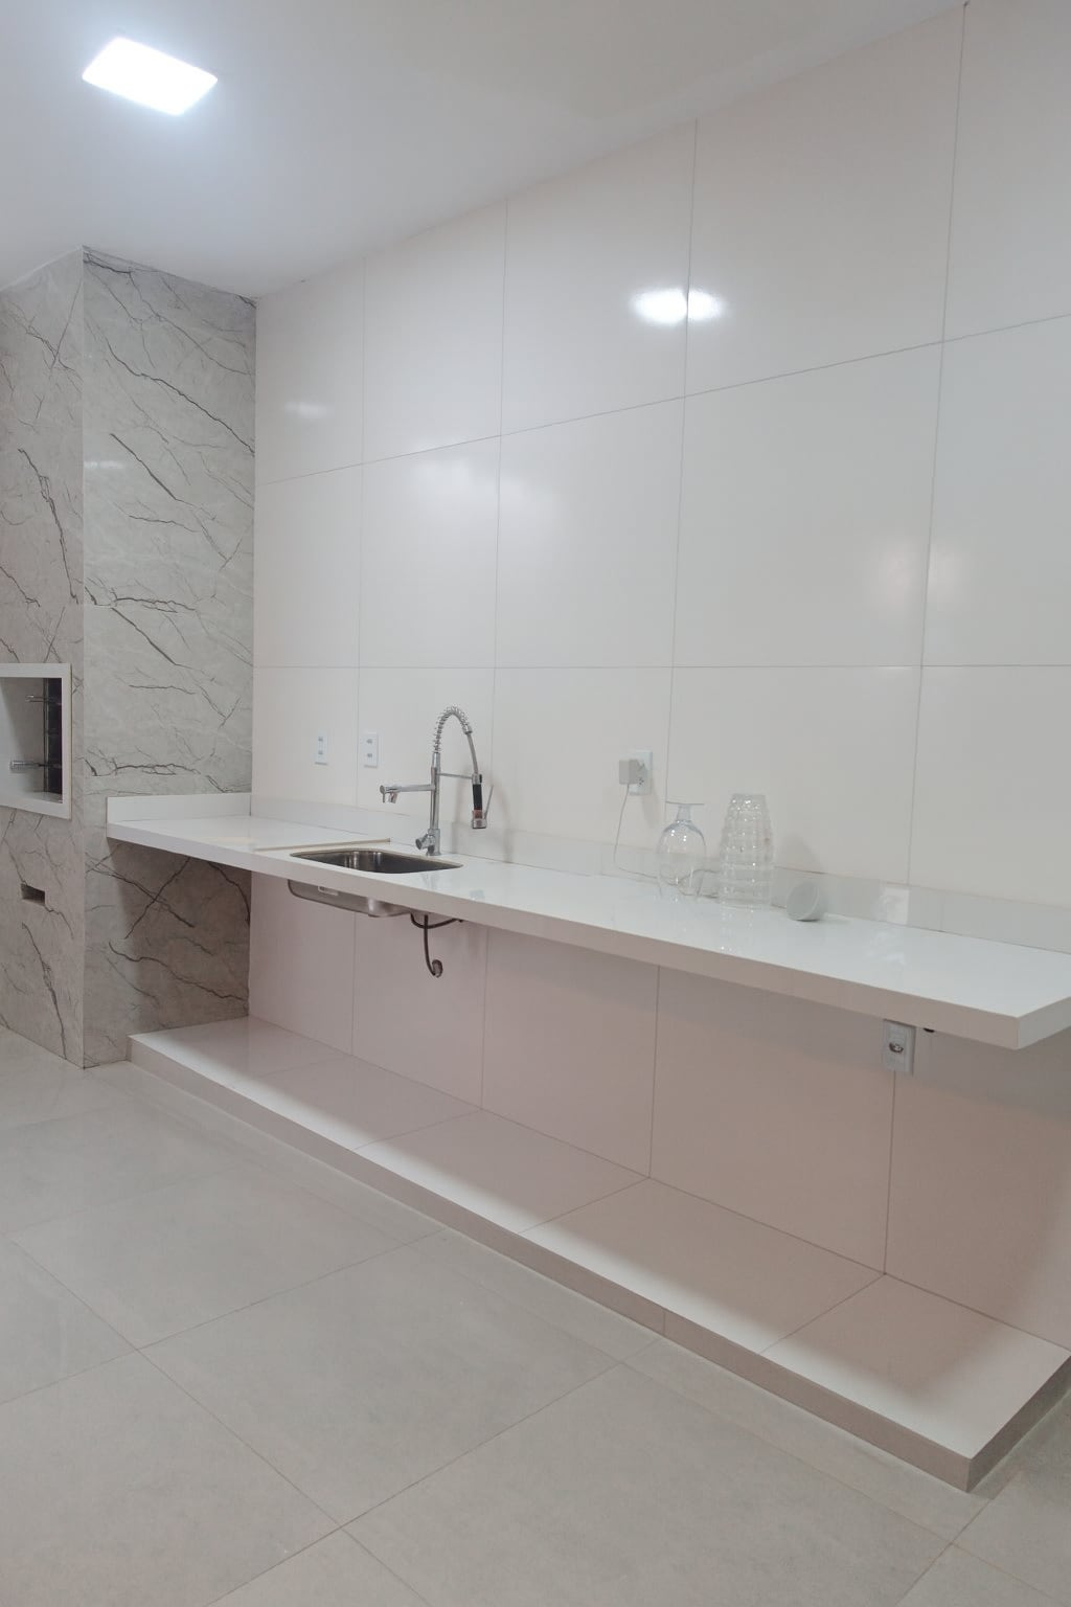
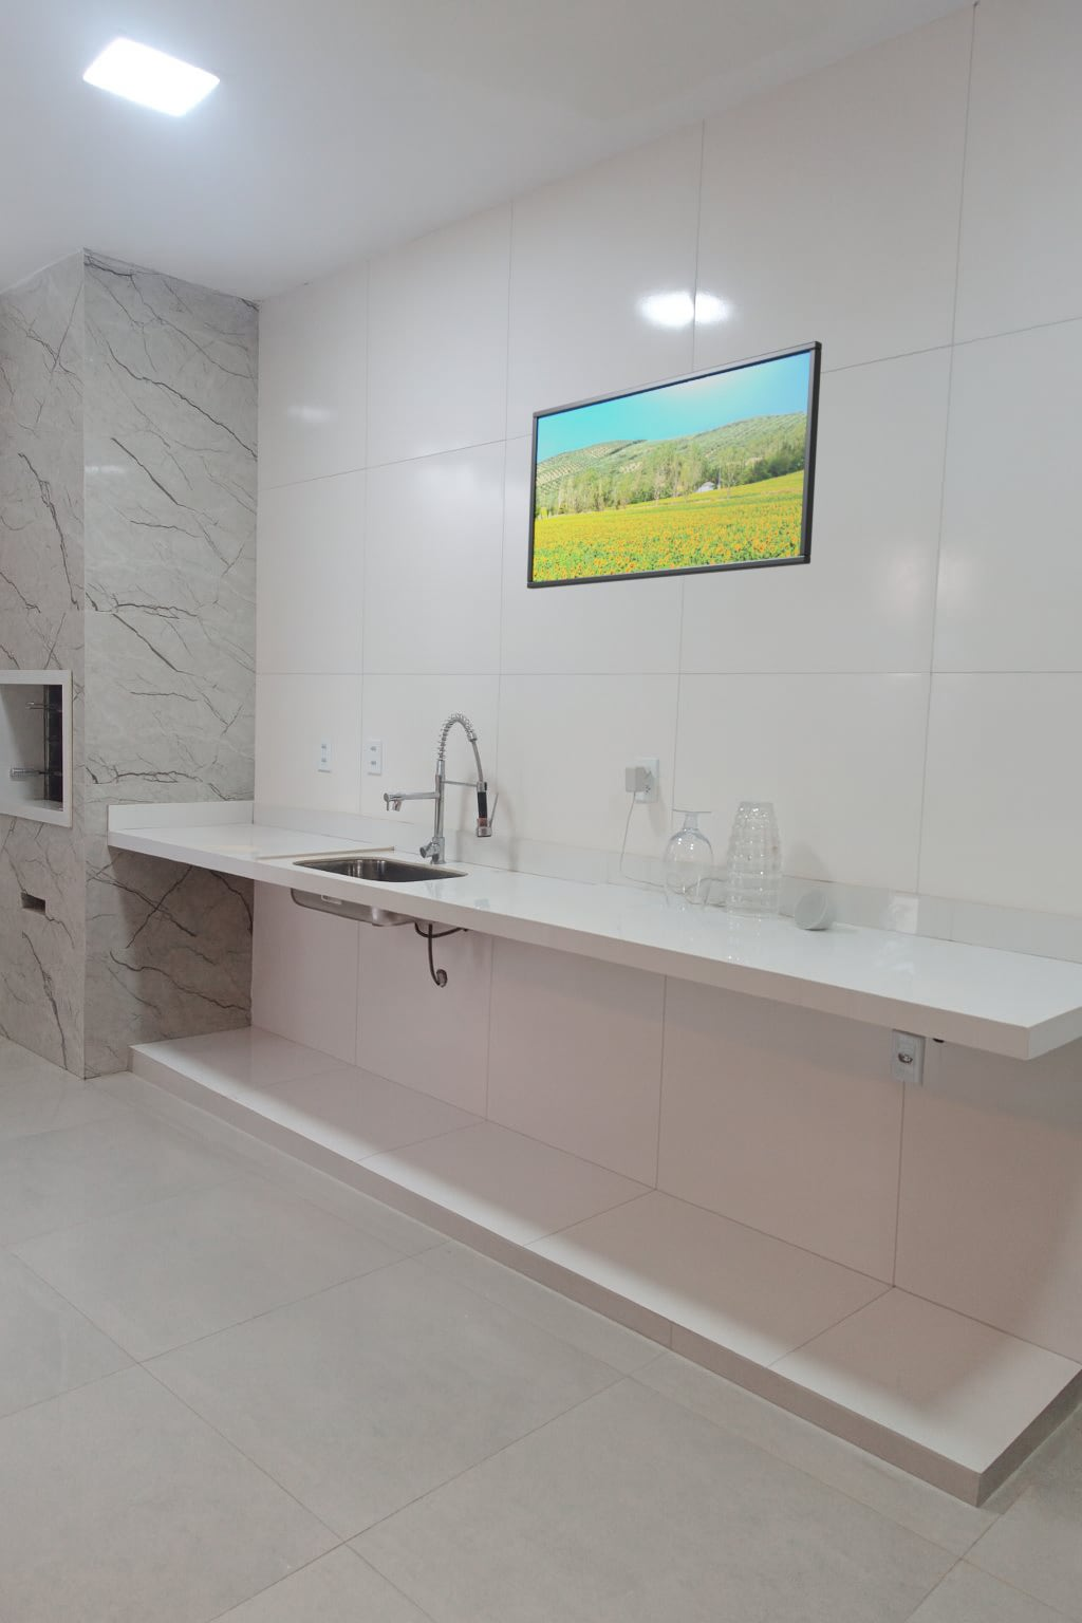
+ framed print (656, 479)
